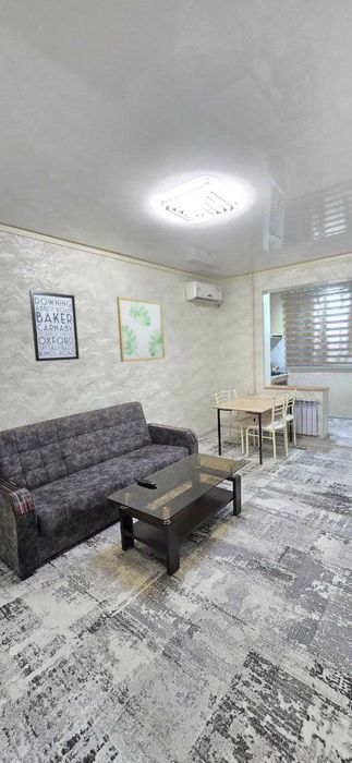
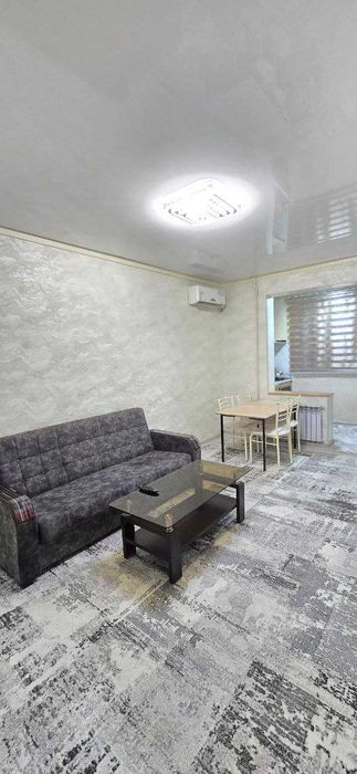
- wall art (56, 327)
- wall art (142, 330)
